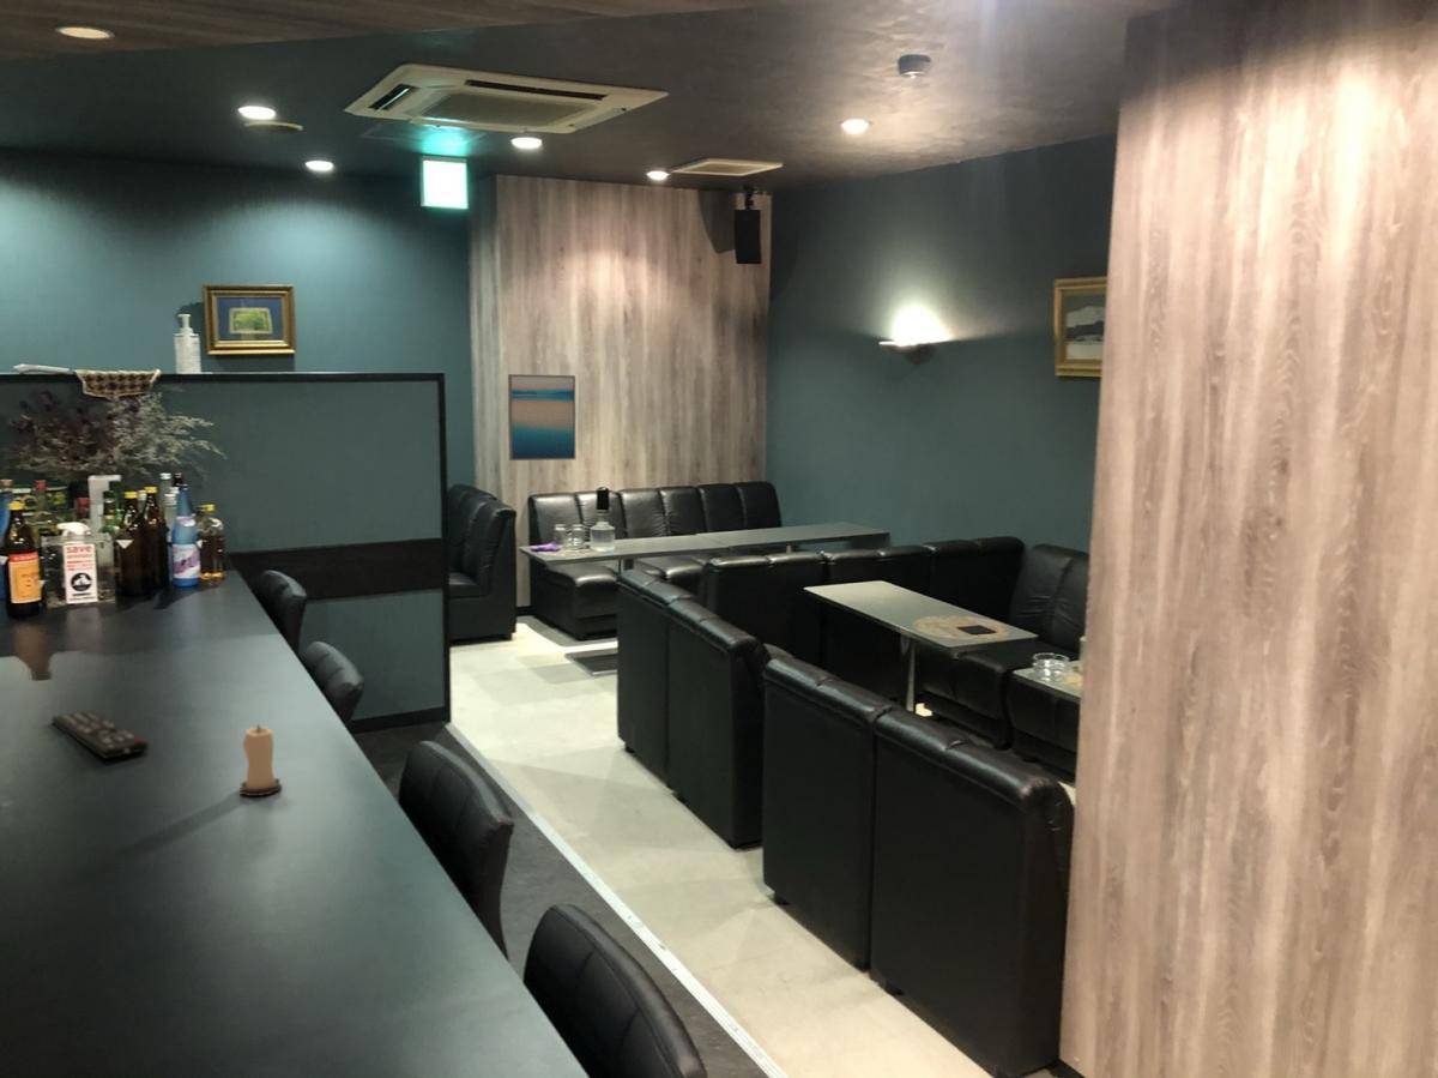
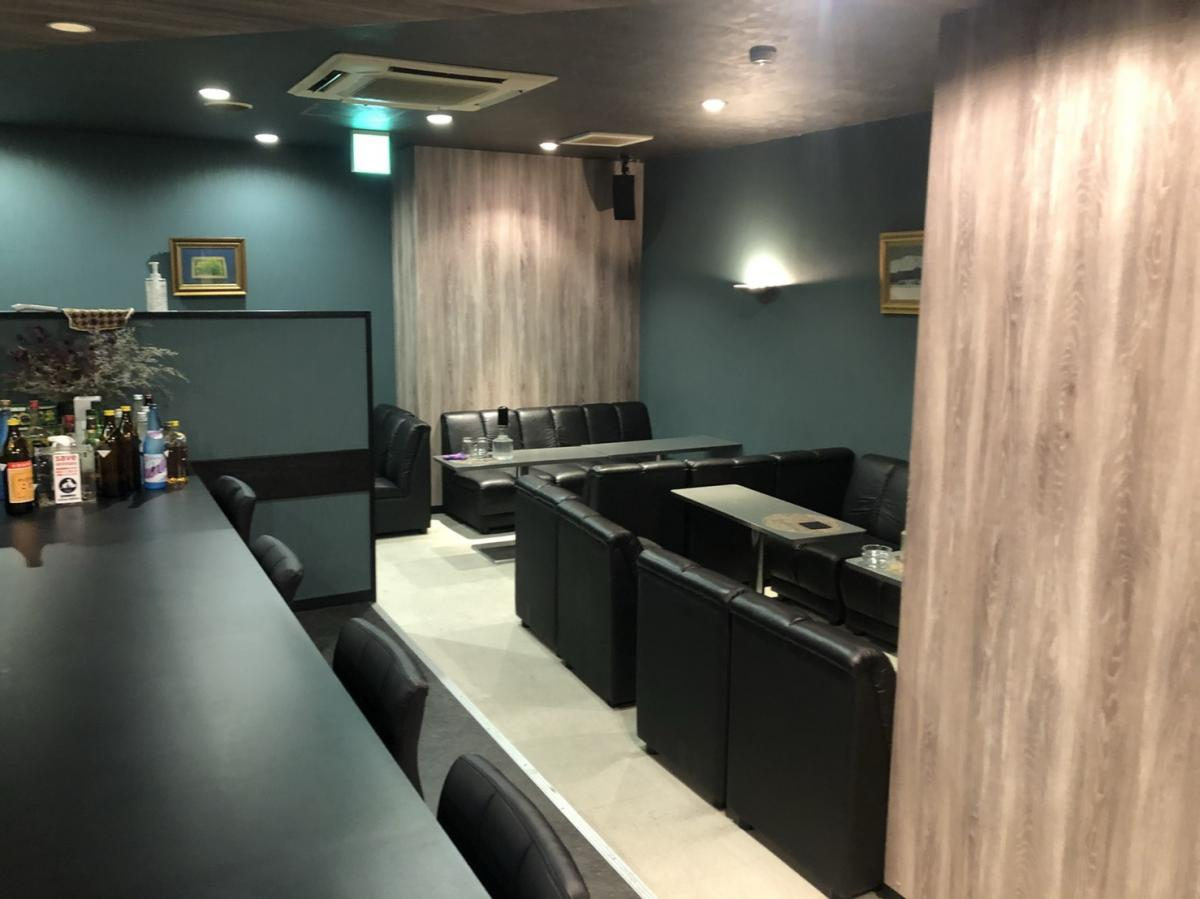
- wall art (542, 417)
- candle (259, 757)
- remote control (98, 731)
